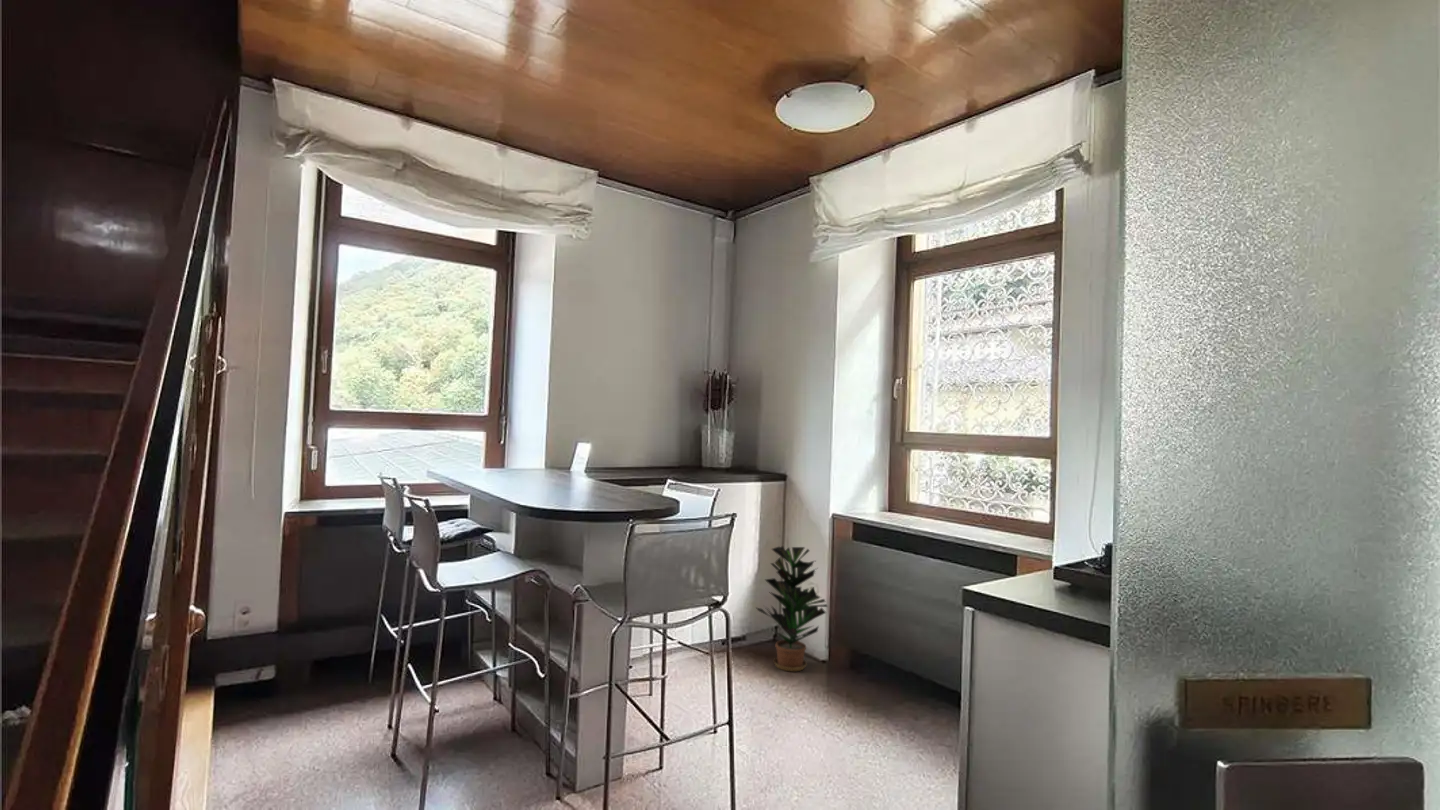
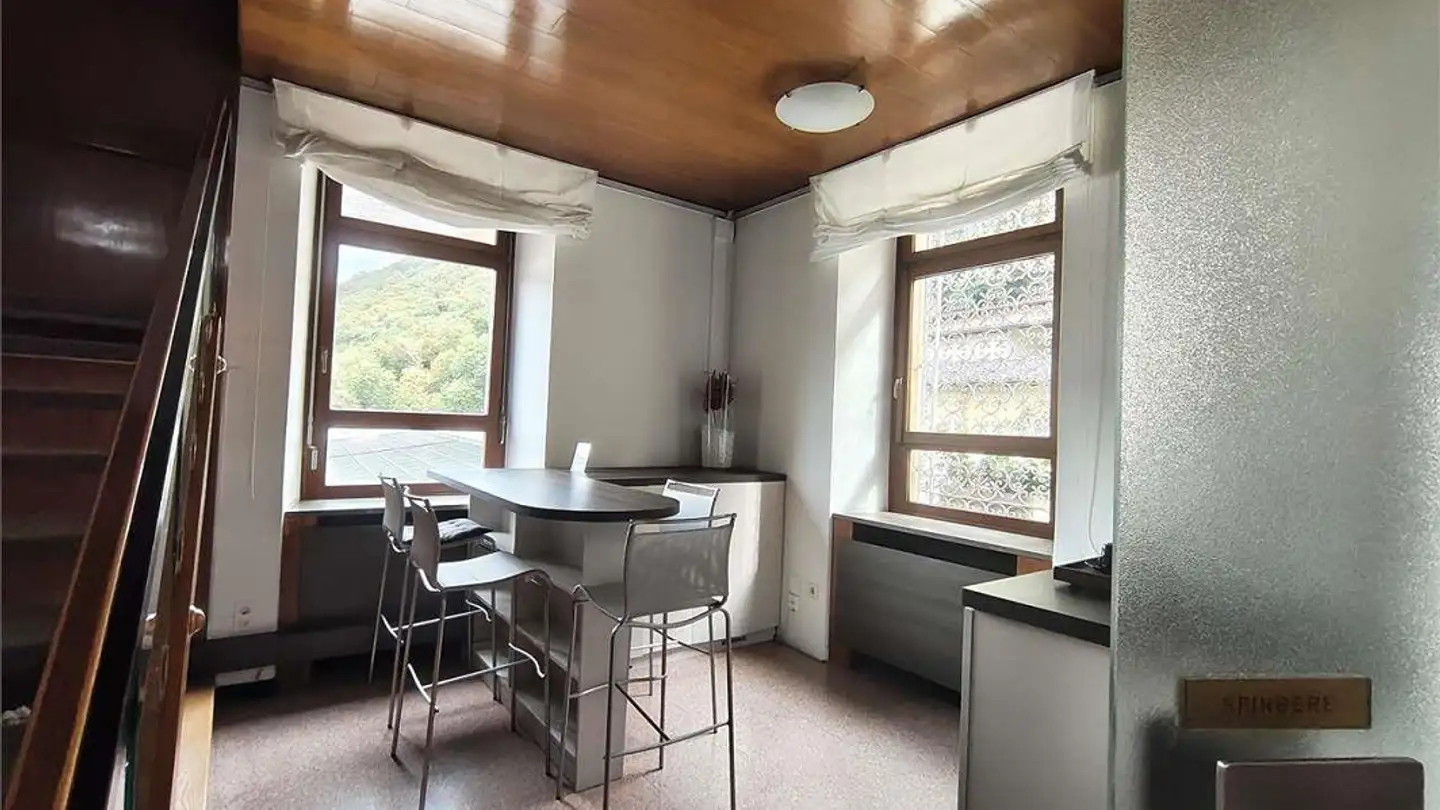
- potted plant (797, 605)
